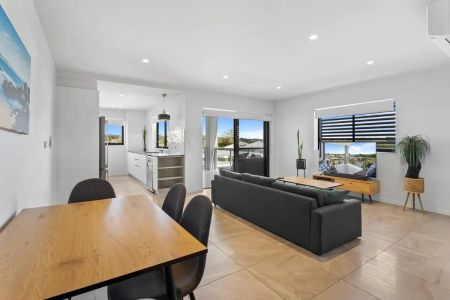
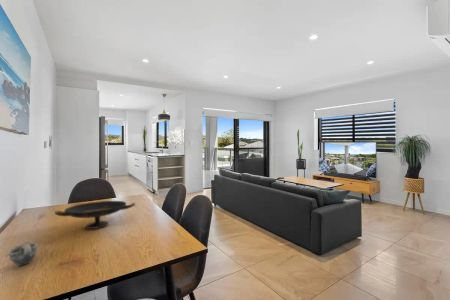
+ decorative bowl (97, 215)
+ cup (22, 253)
